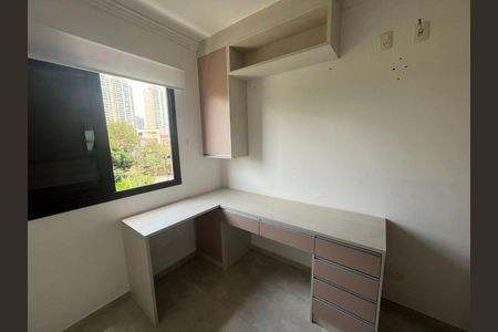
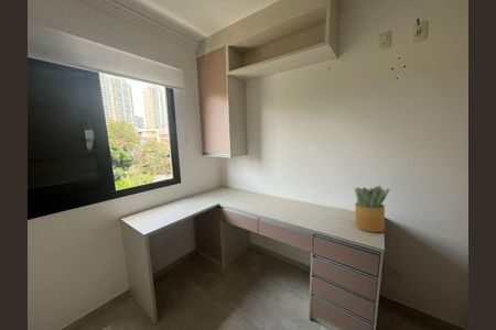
+ potted plant (371, 207)
